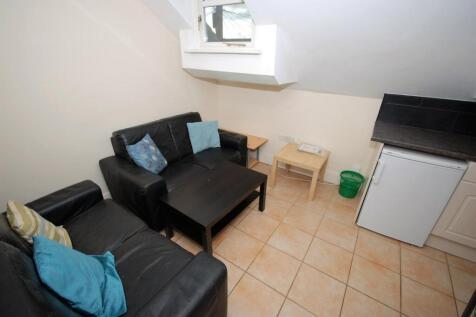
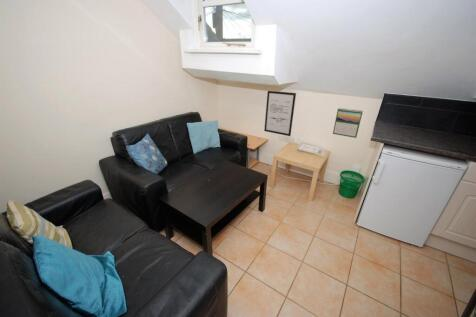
+ calendar (347, 122)
+ wall art (279, 113)
